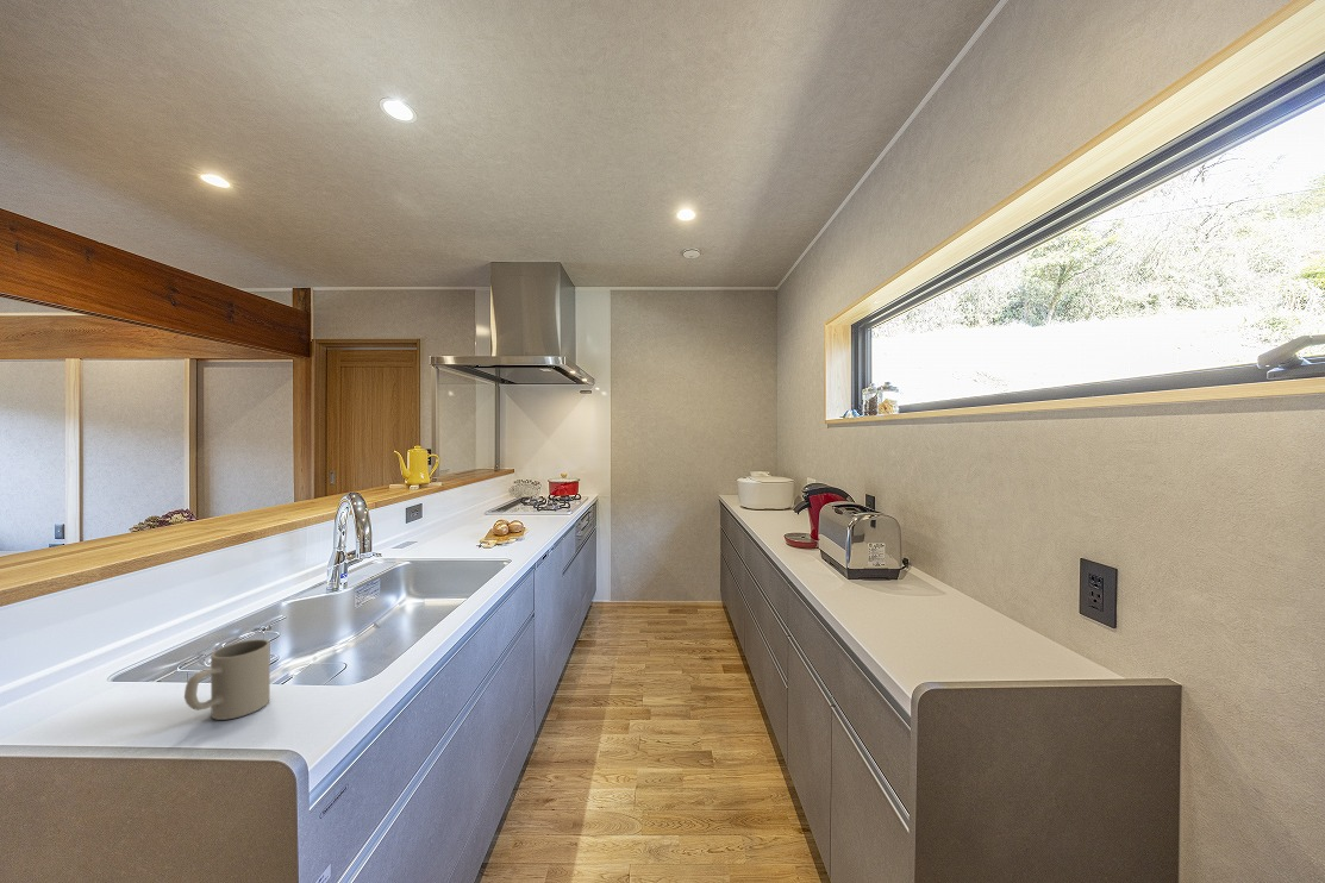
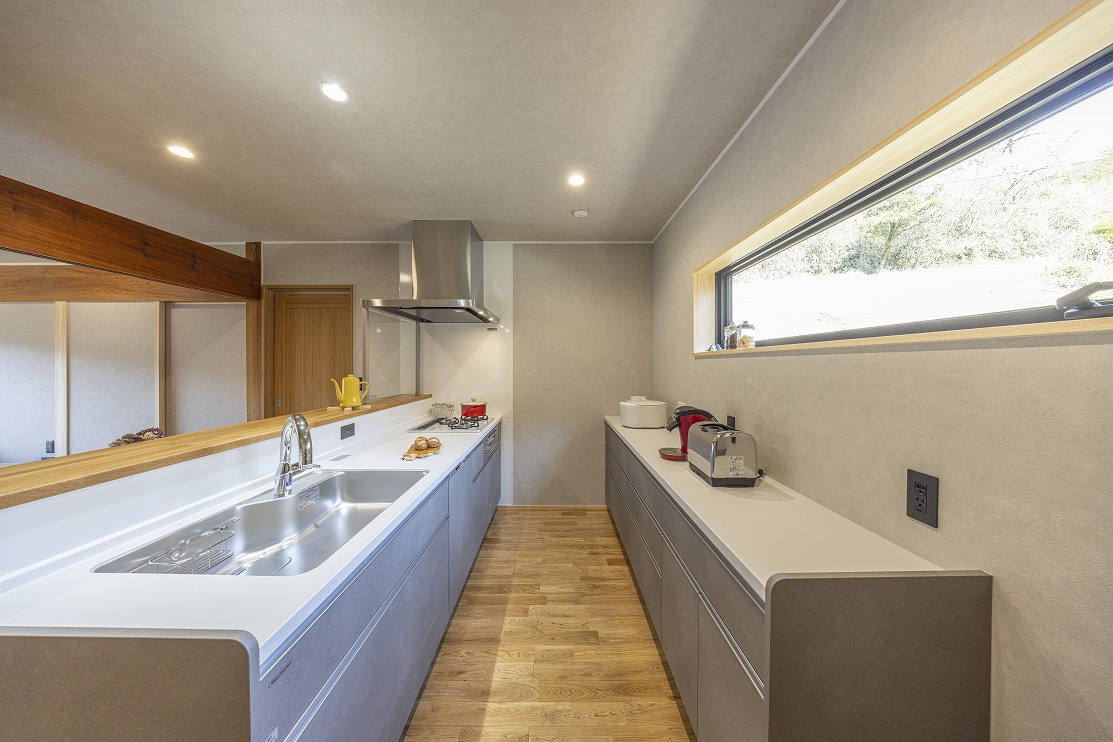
- mug (227, 683)
